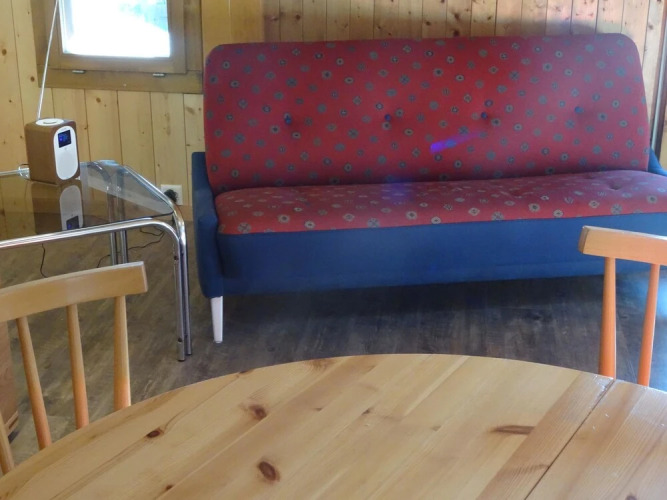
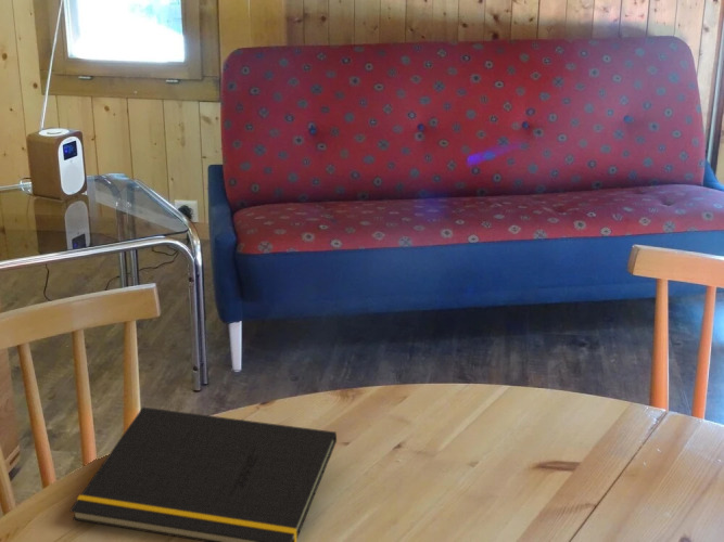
+ notepad (209, 474)
